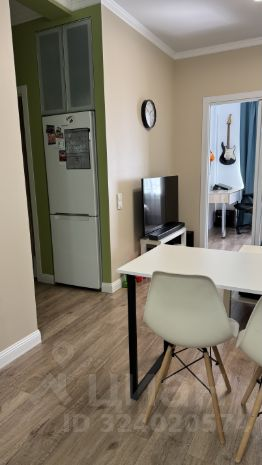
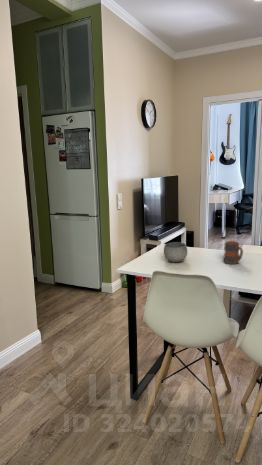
+ bowl (175, 252)
+ mug (233, 253)
